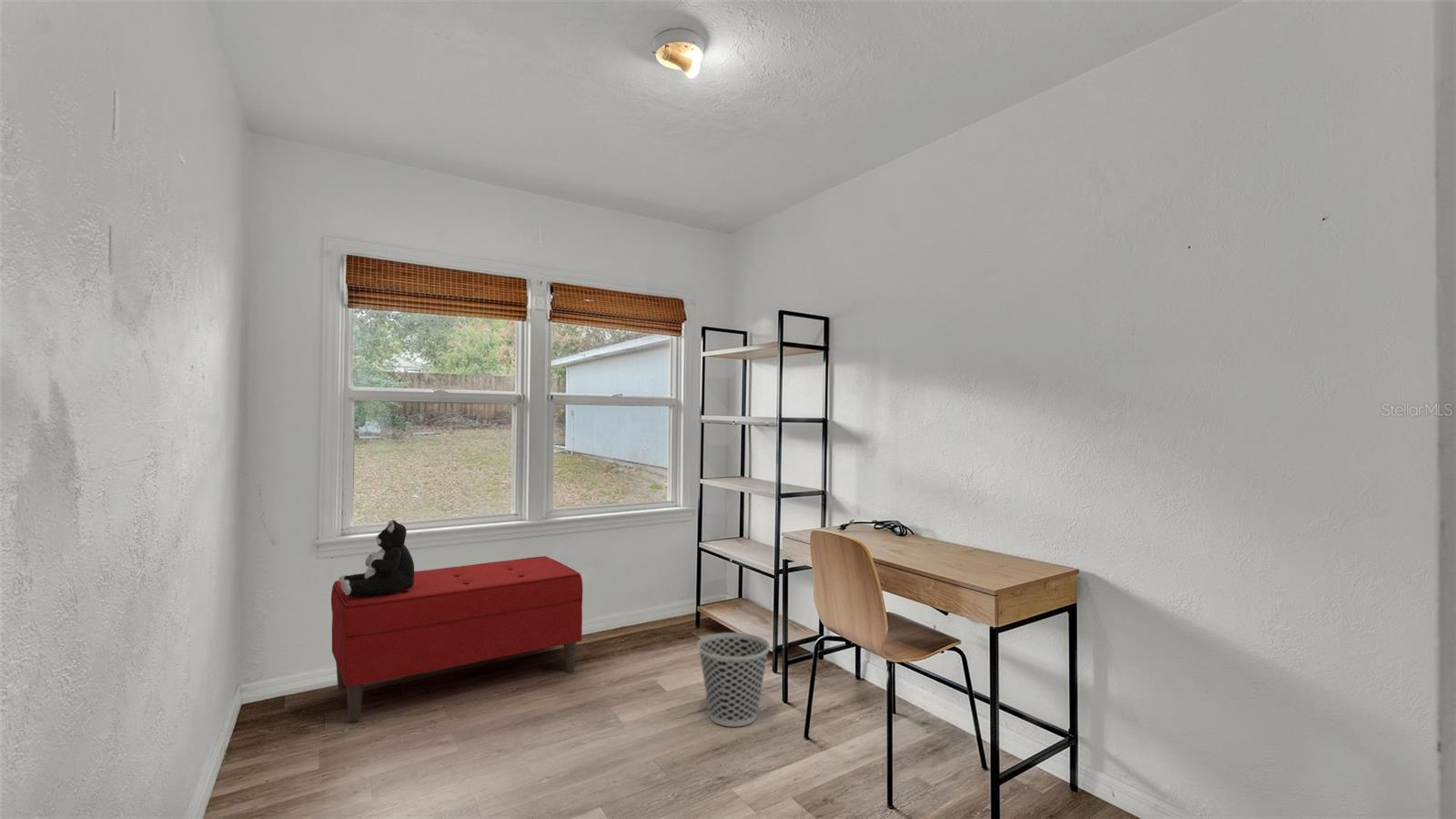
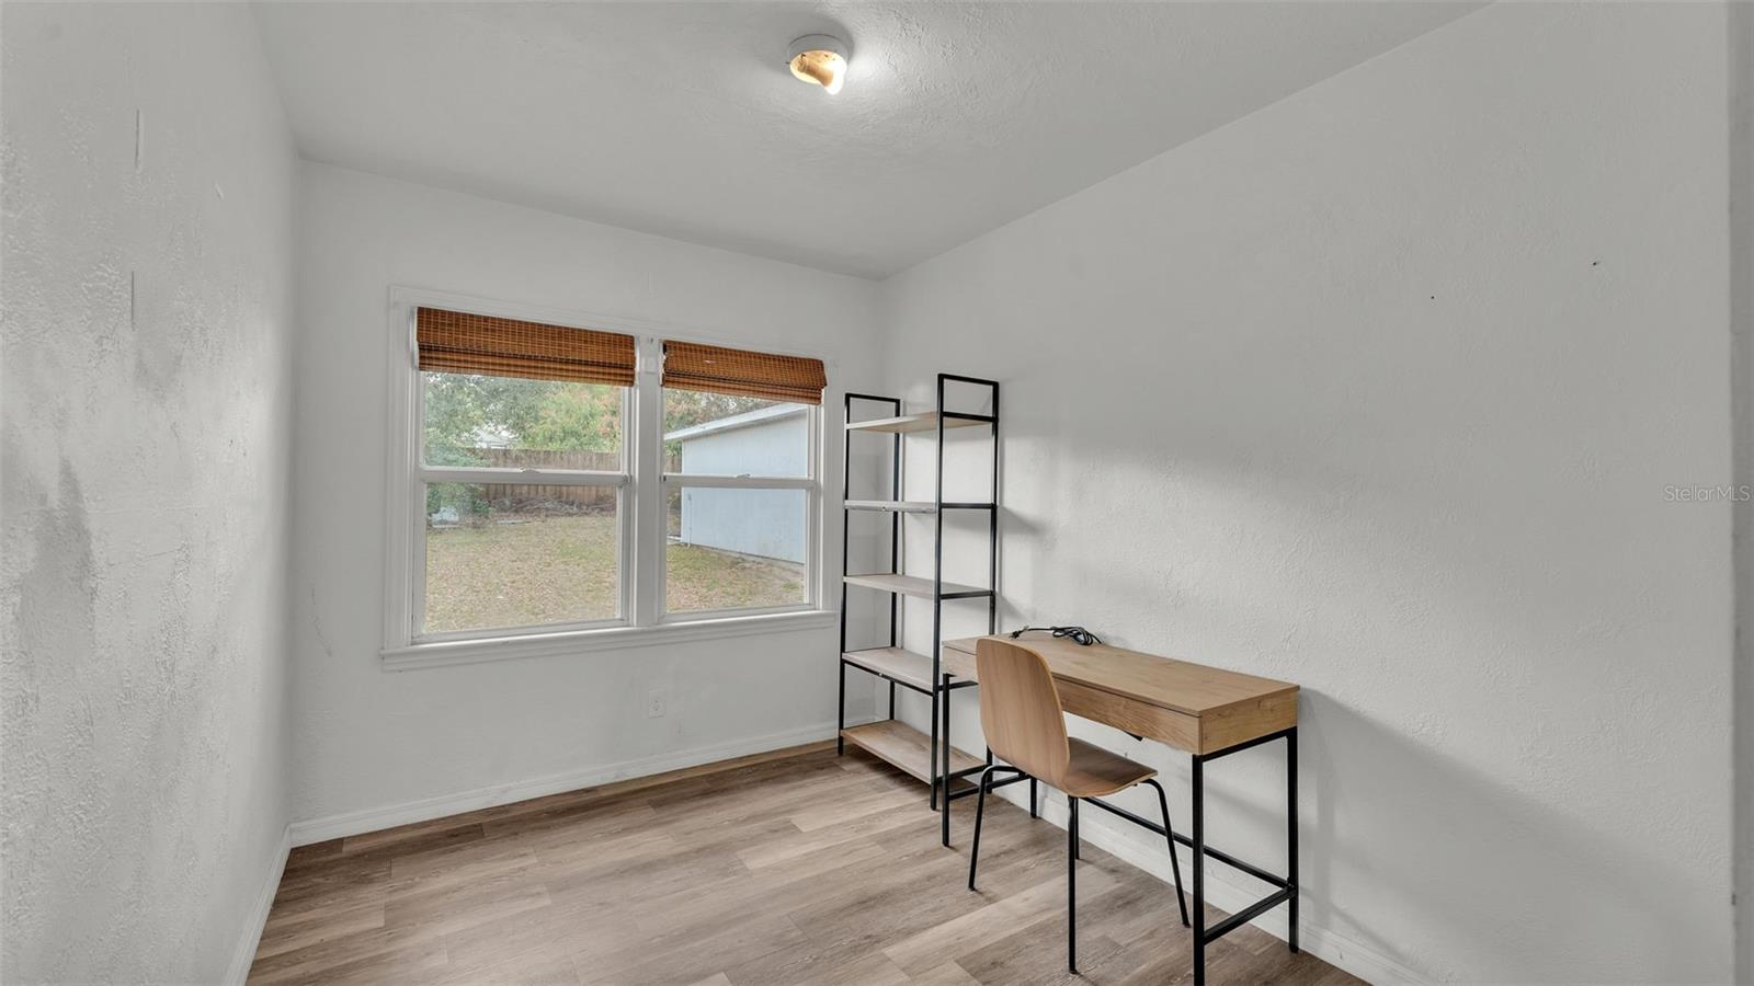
- wastebasket (733, 680)
- bench (460, 628)
- plush toy (379, 556)
